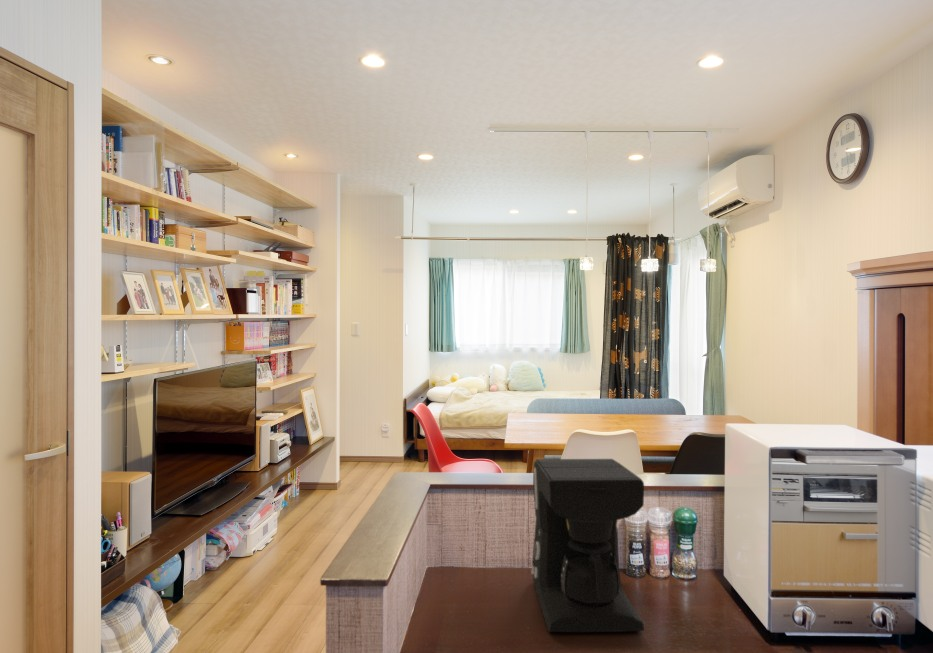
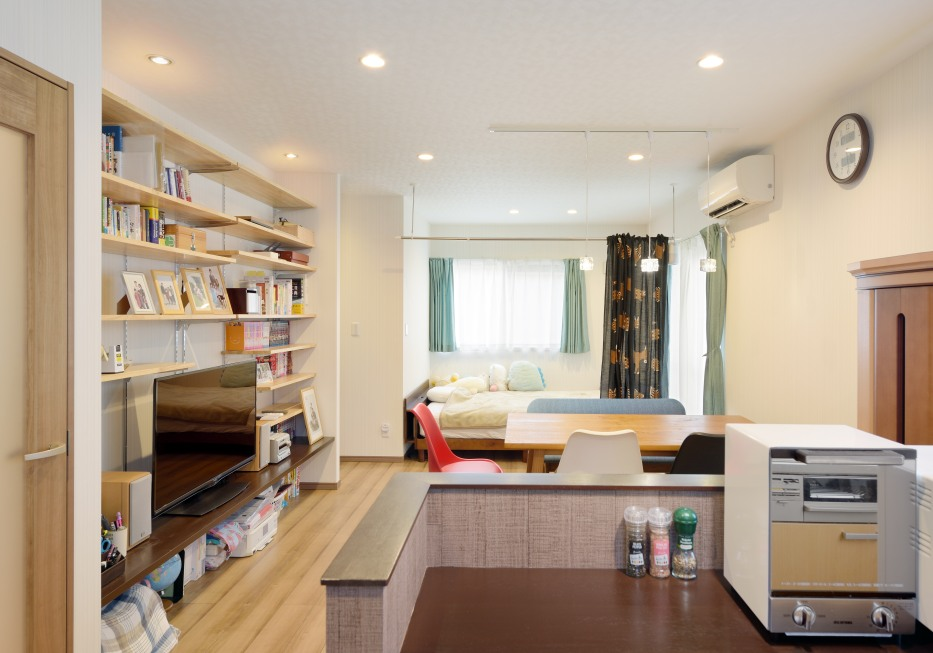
- coffee maker (582, 537)
